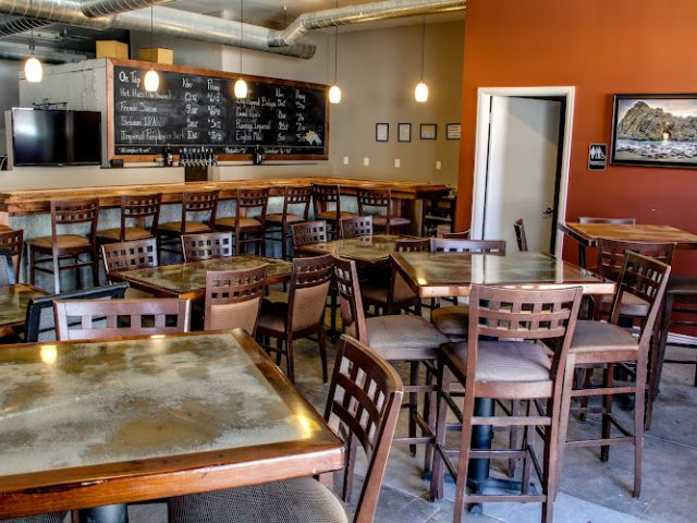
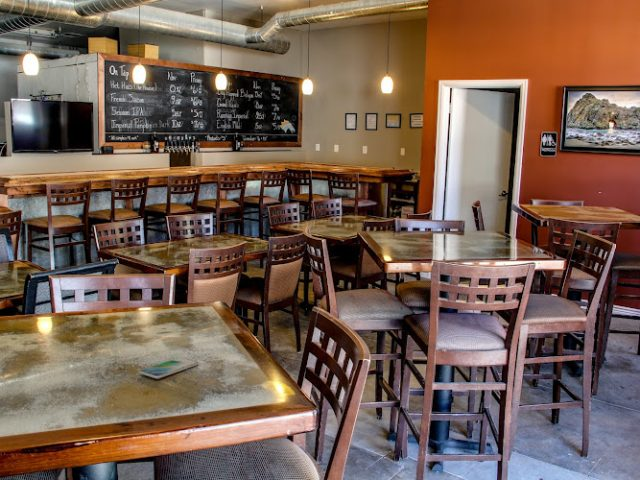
+ smartphone (169, 367)
